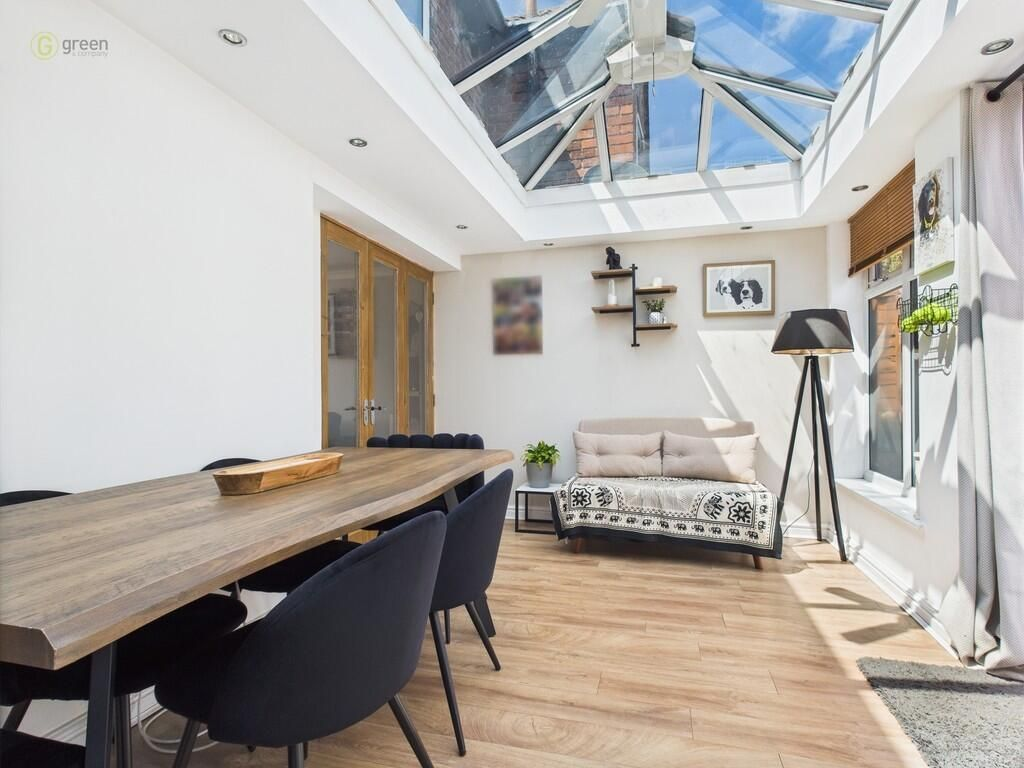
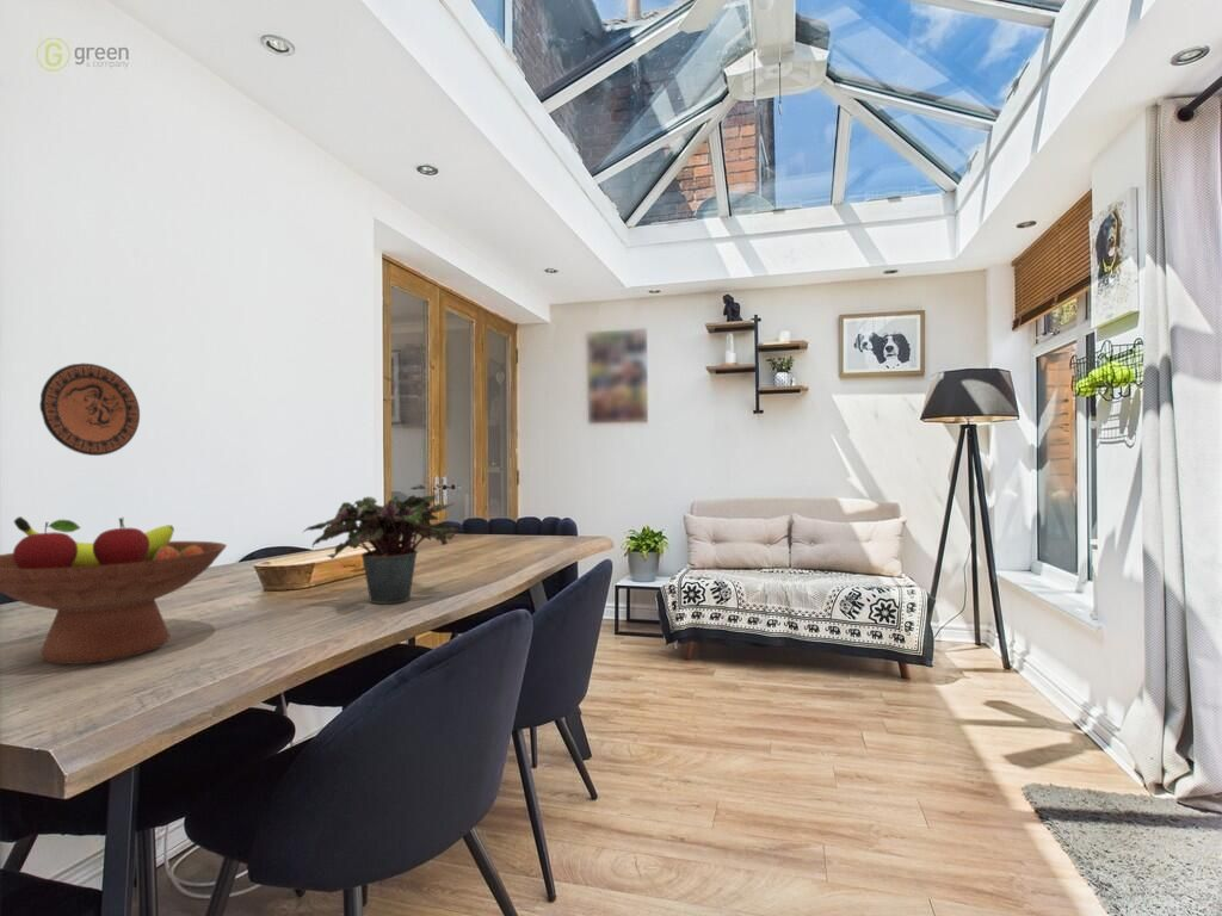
+ decorative plate (92, 409)
+ fruit bowl (107, 582)
+ potted plant (387, 546)
